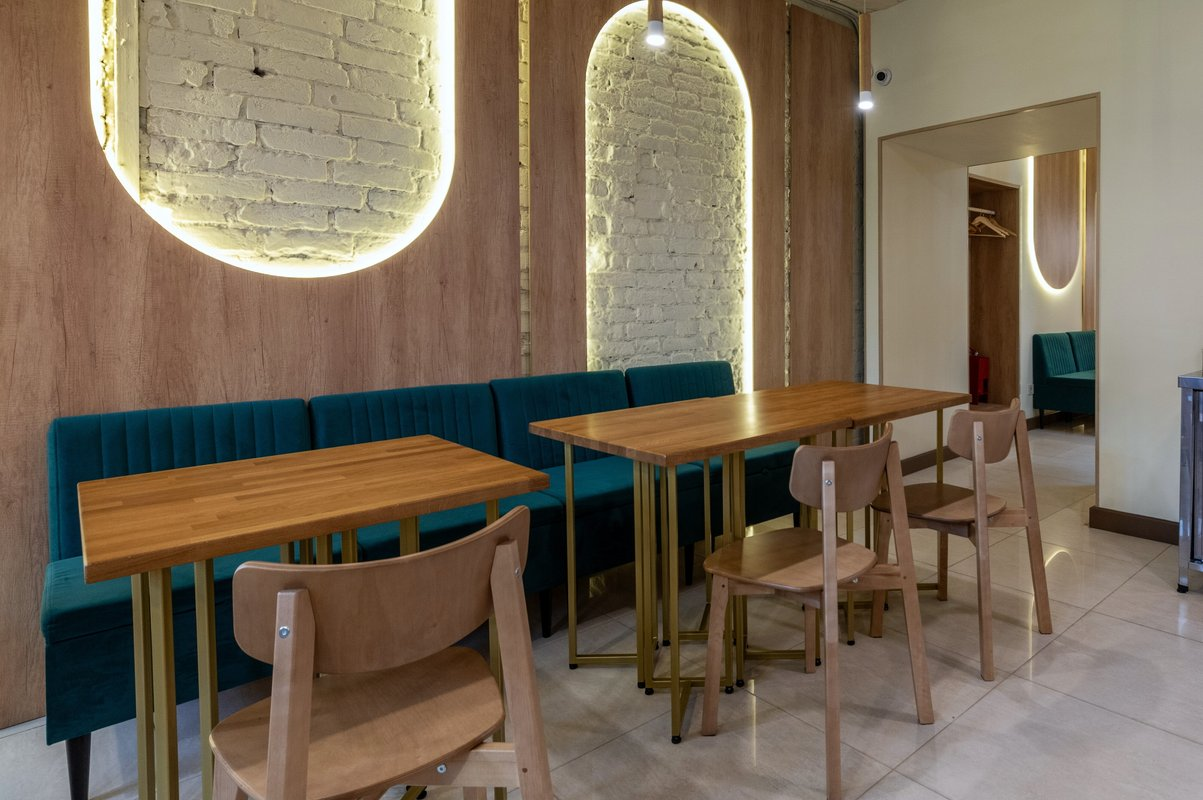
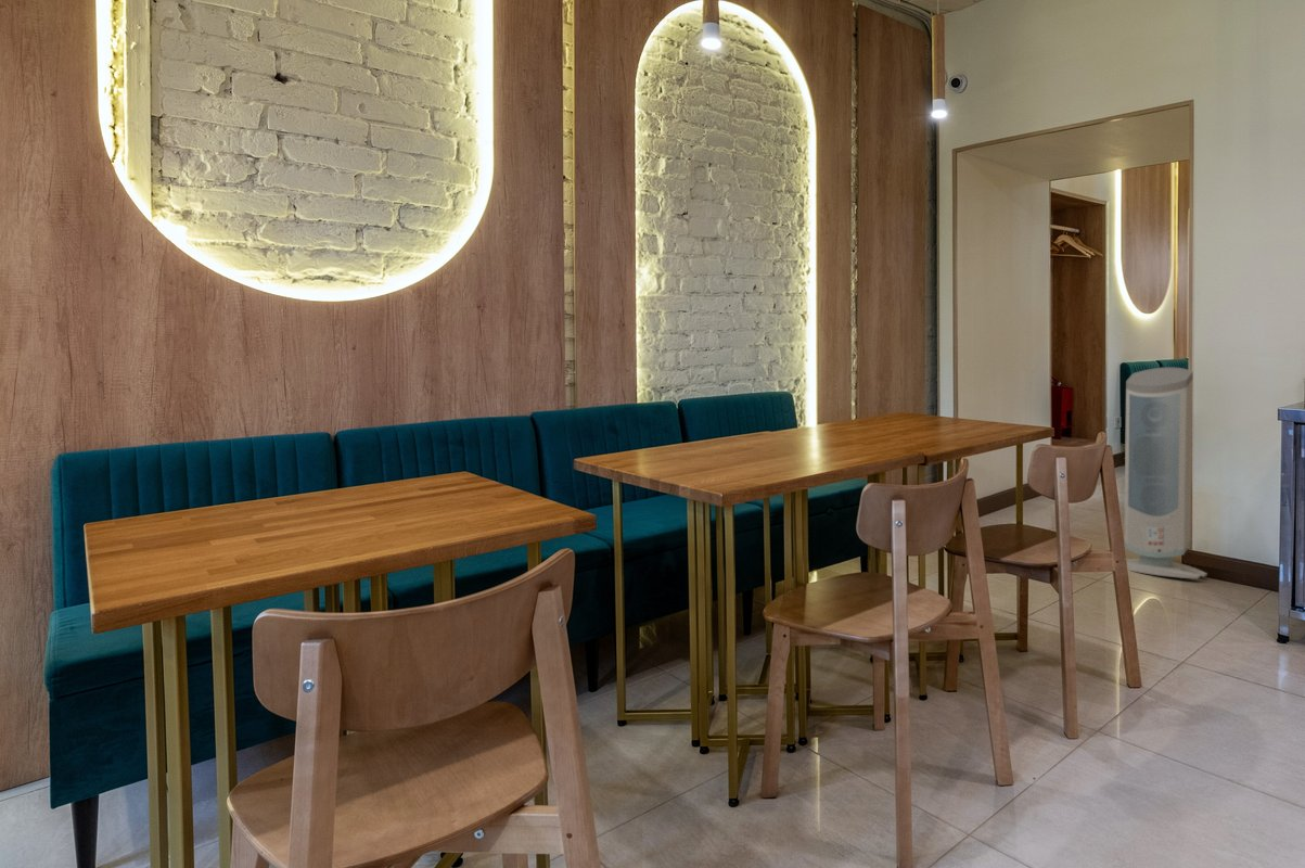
+ air purifier (1157, 469)
